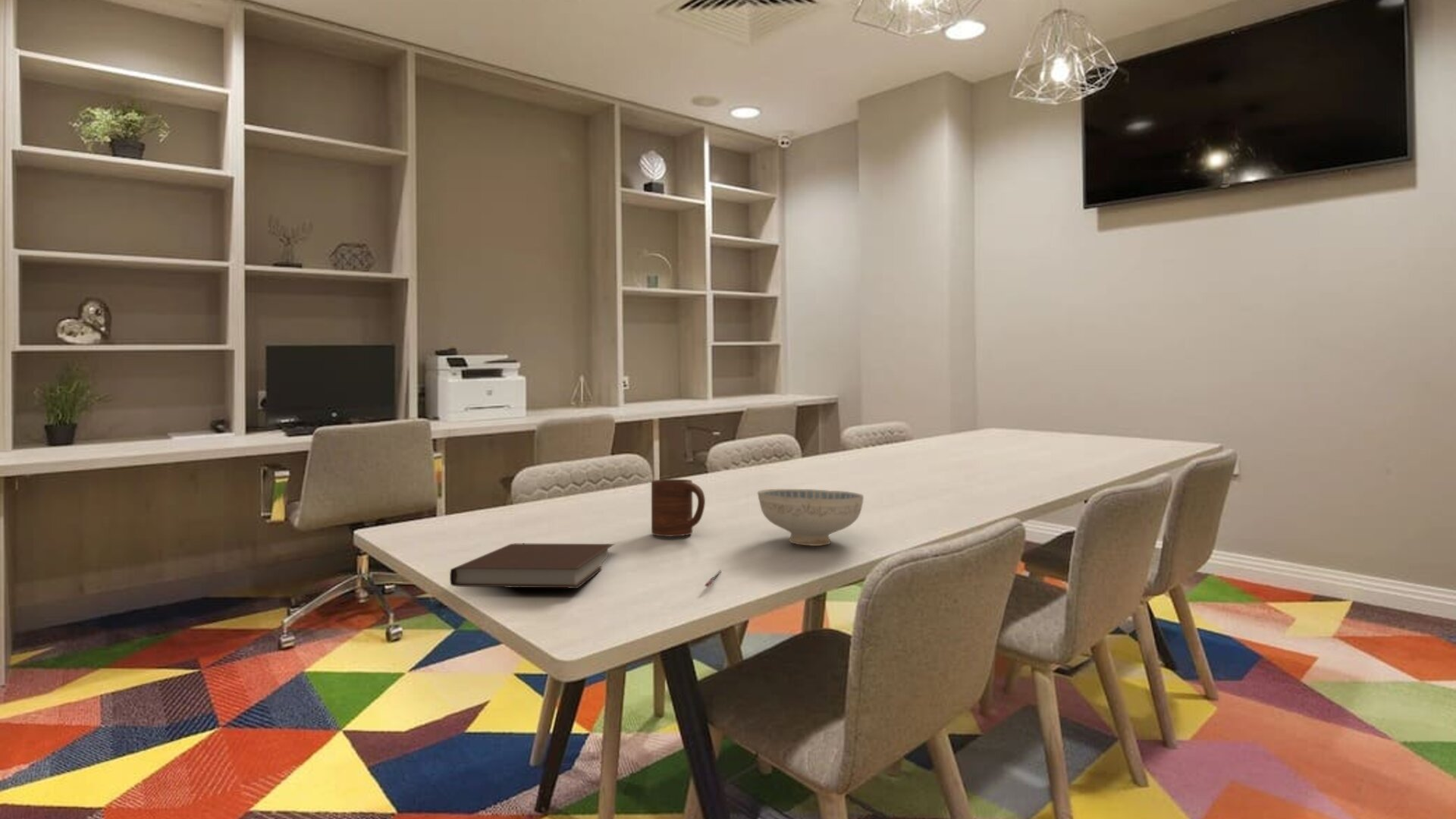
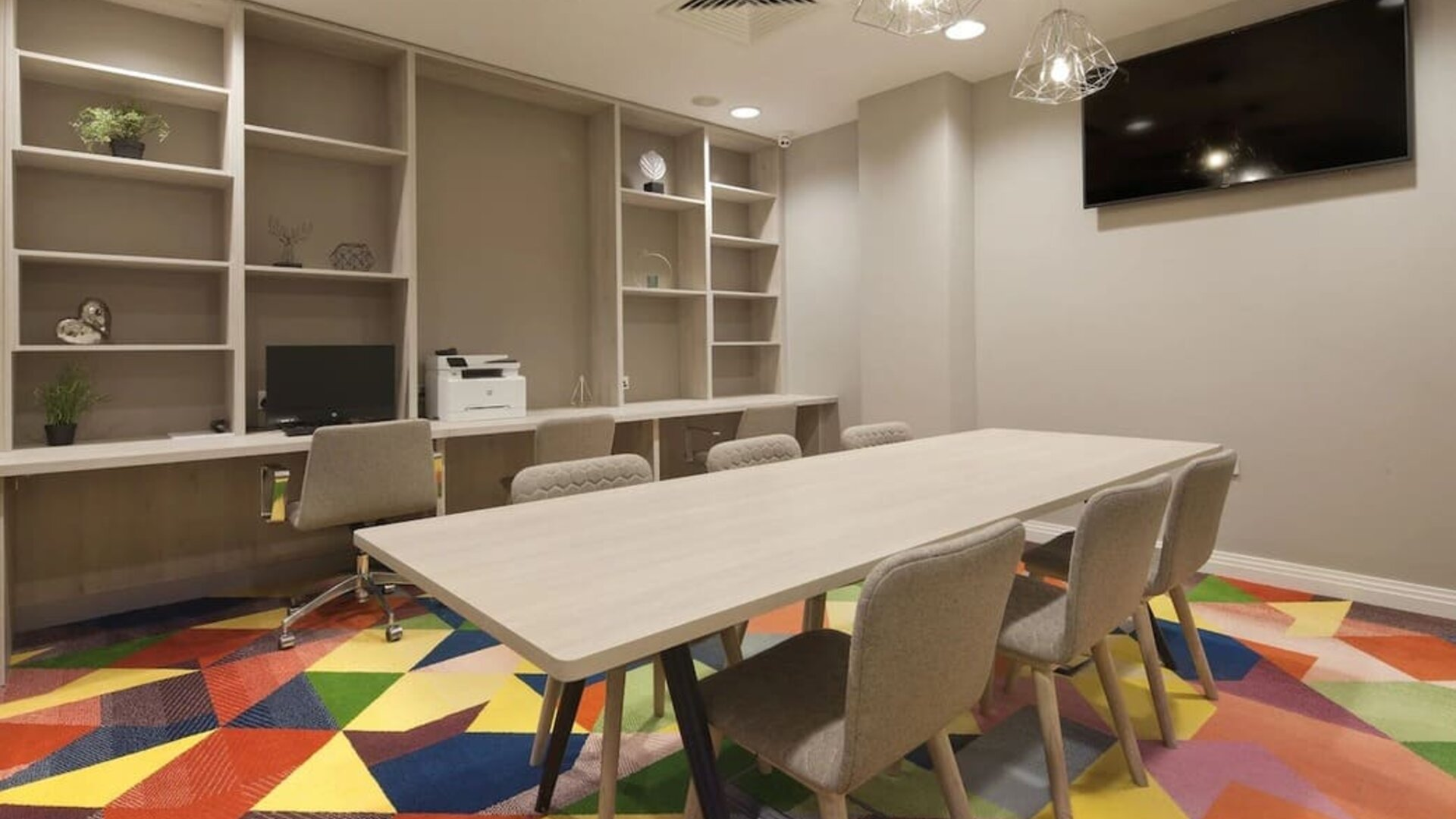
- pen (714, 576)
- notebook (539, 563)
- cup (678, 507)
- ceramic bowl (811, 517)
